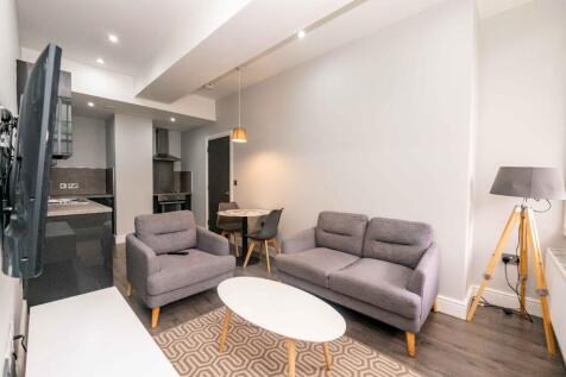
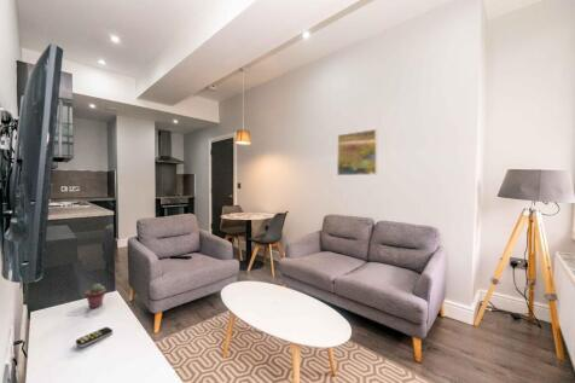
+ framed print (356, 153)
+ remote control (94, 336)
+ potted succulent (95, 295)
